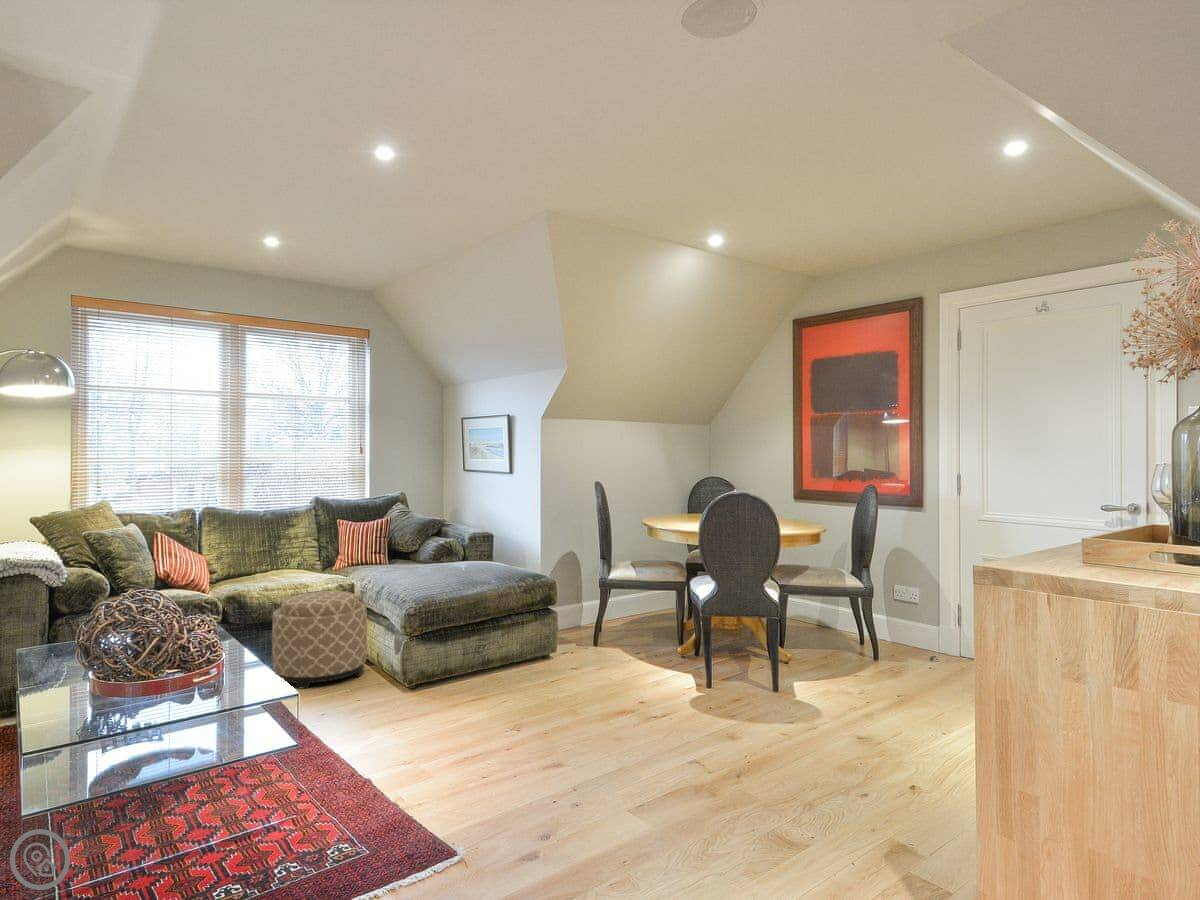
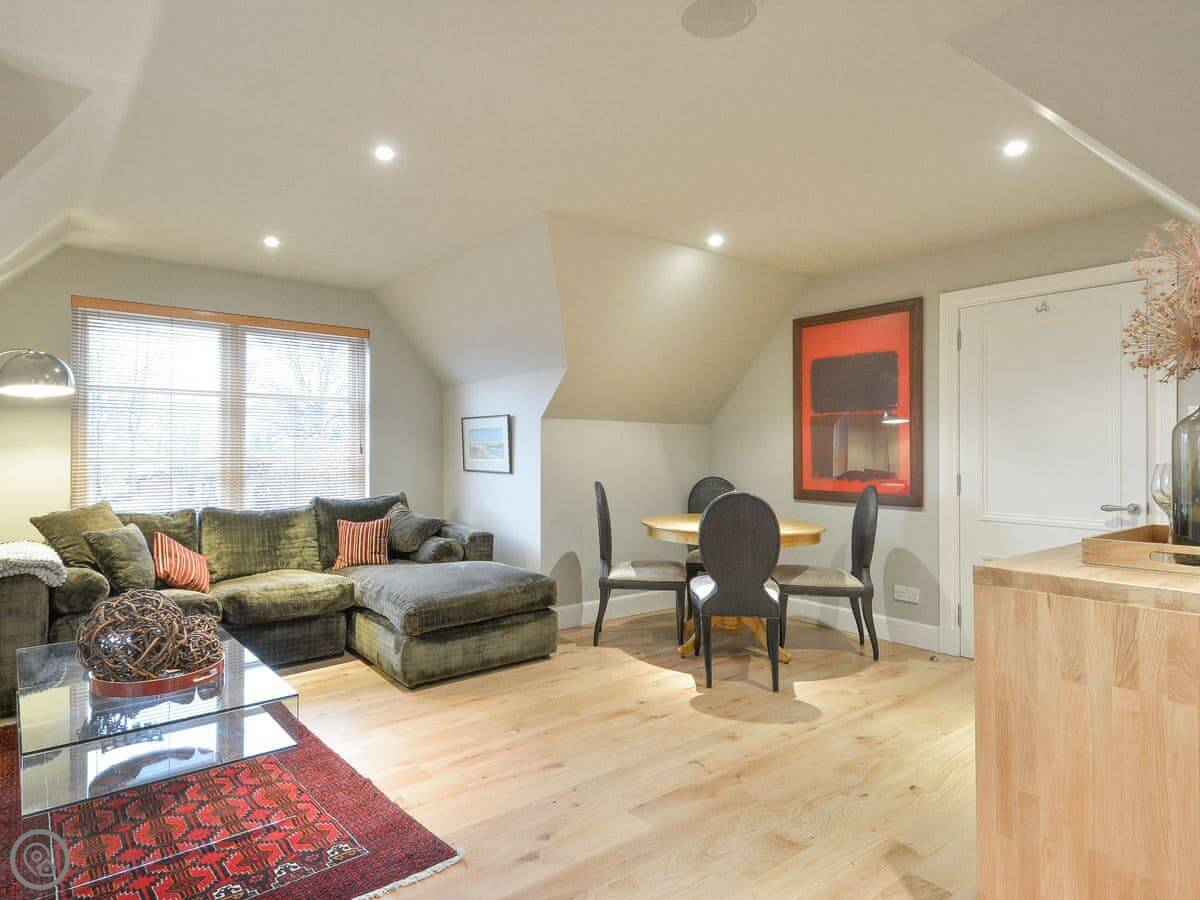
- ottoman (320, 635)
